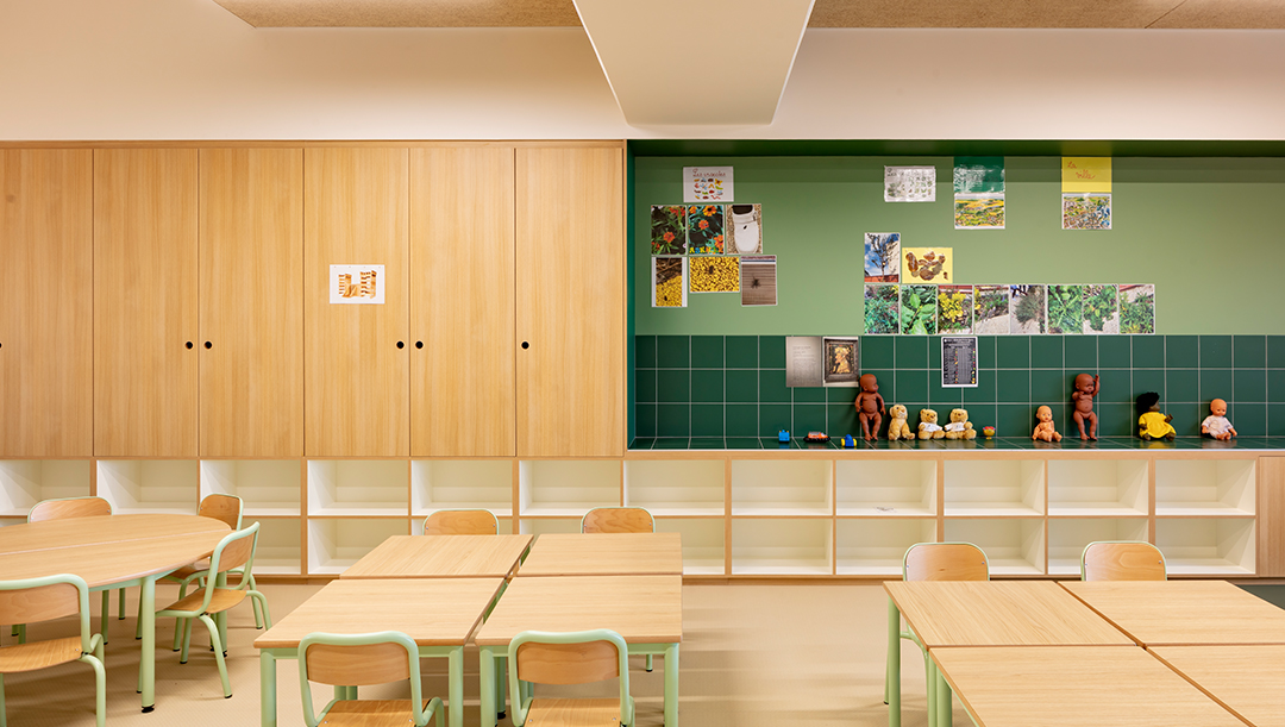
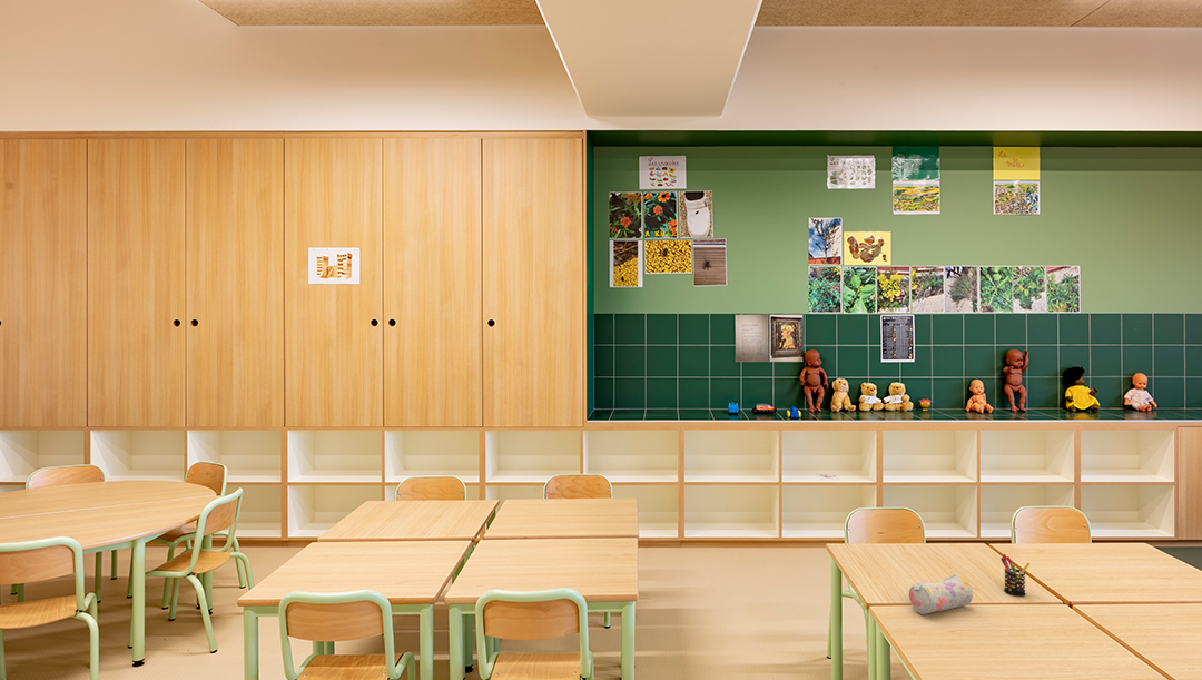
+ pen holder (1013, 574)
+ pencil case (940, 593)
